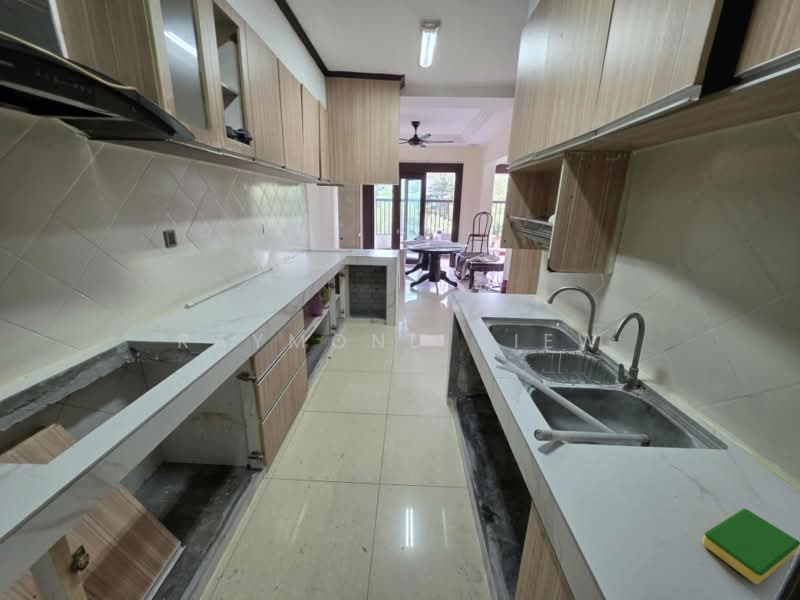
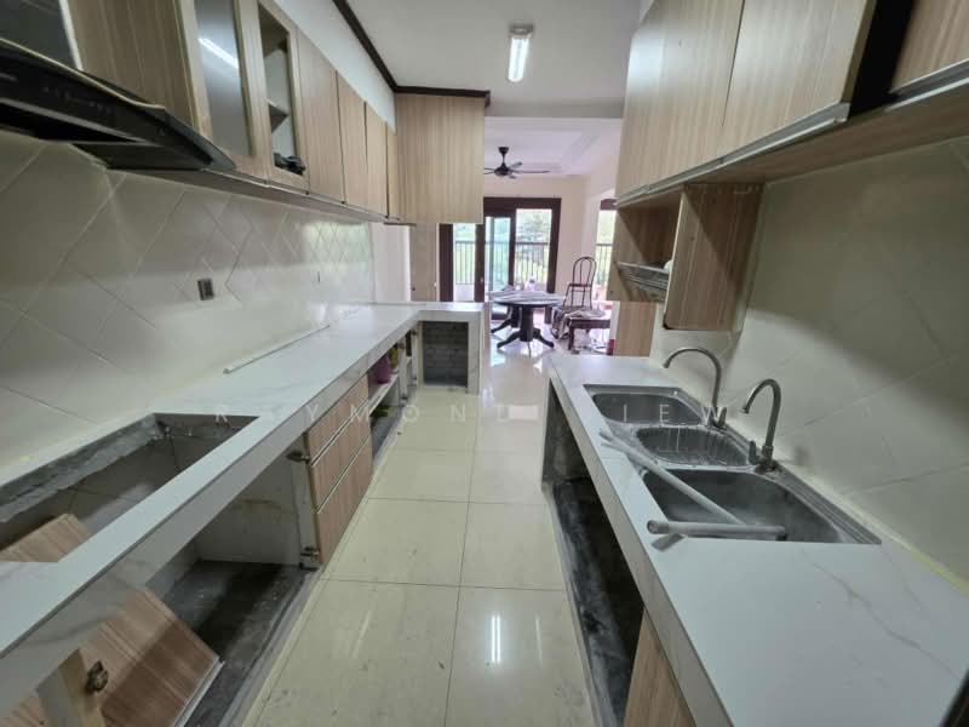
- dish sponge (750, 542)
